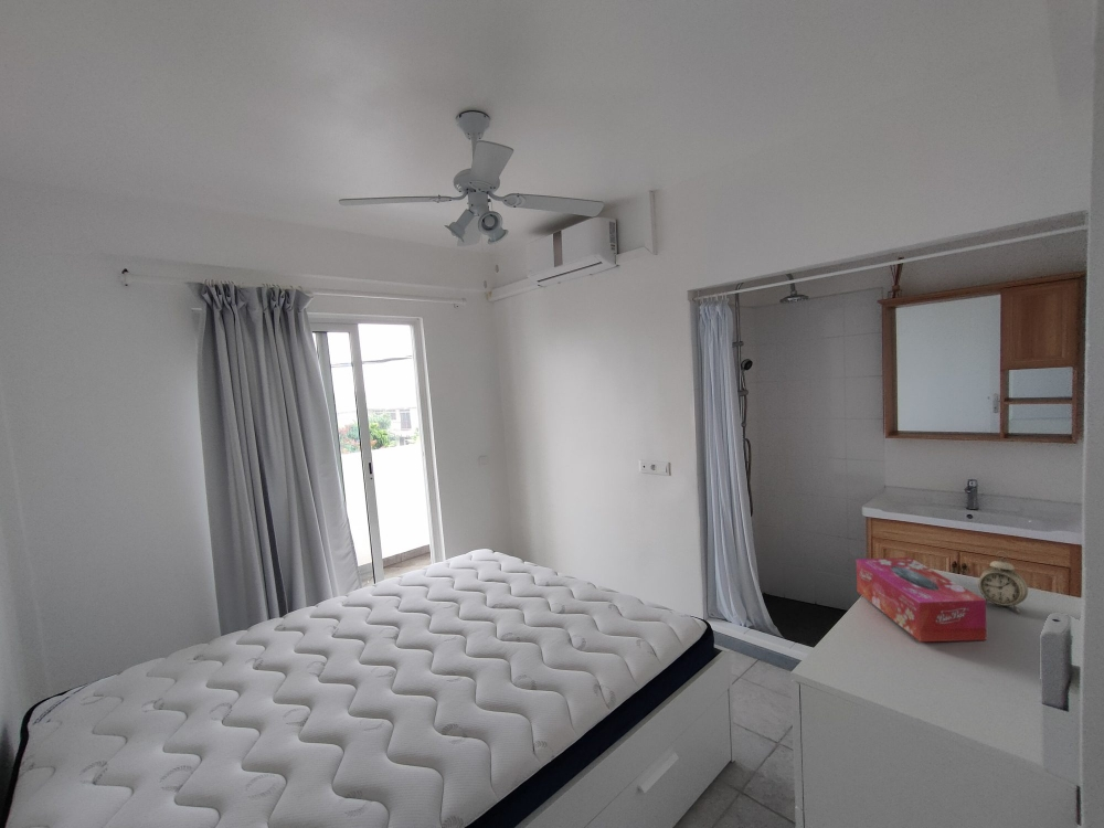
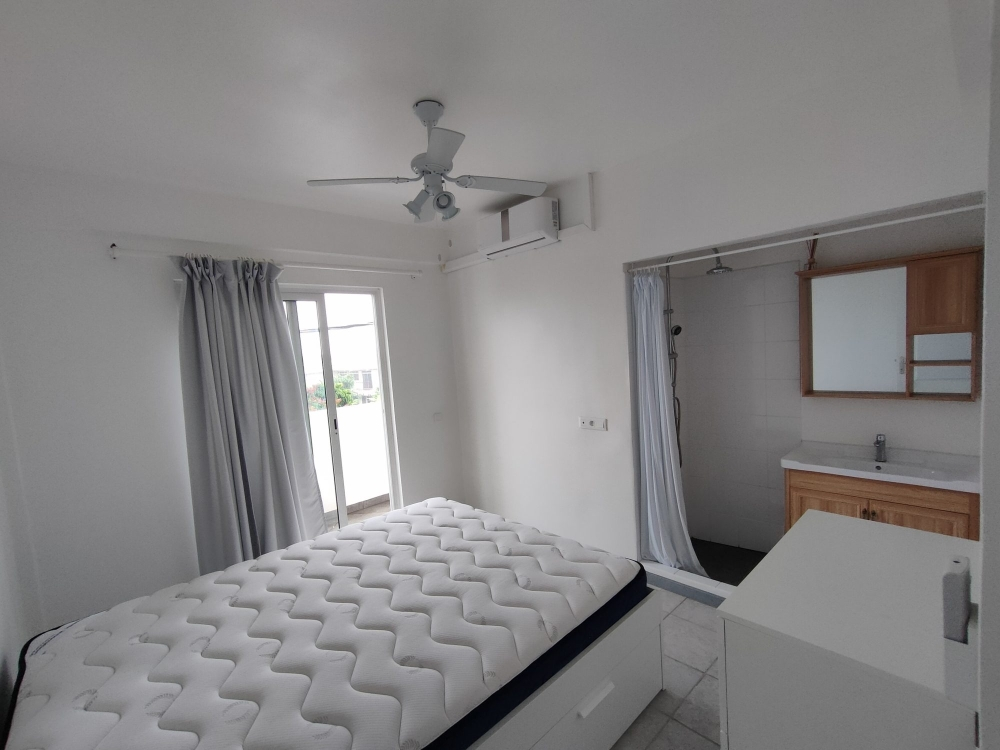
- alarm clock (1001, 578)
- tissue box (914, 595)
